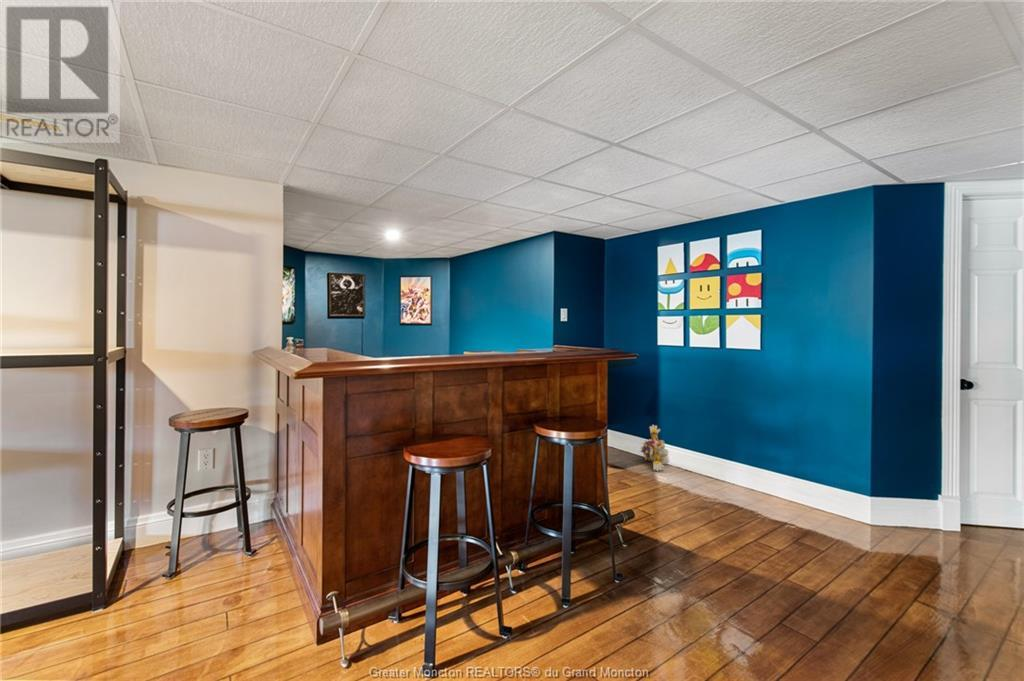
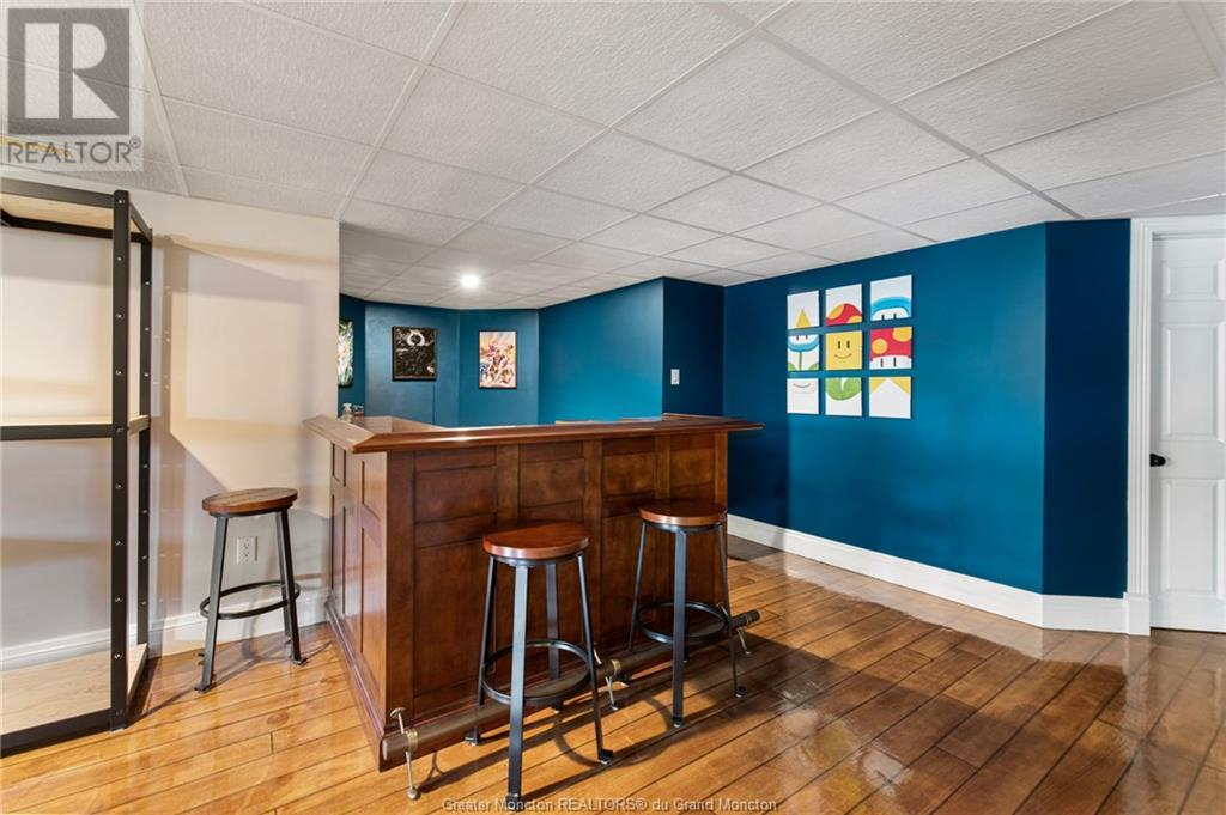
- plush toy (656, 446)
